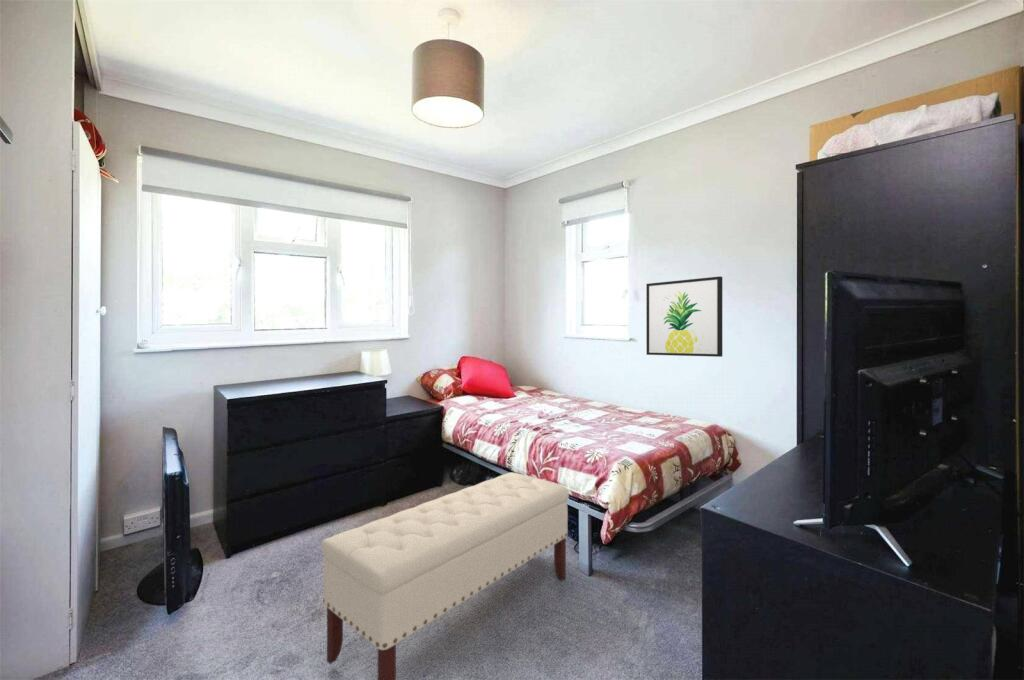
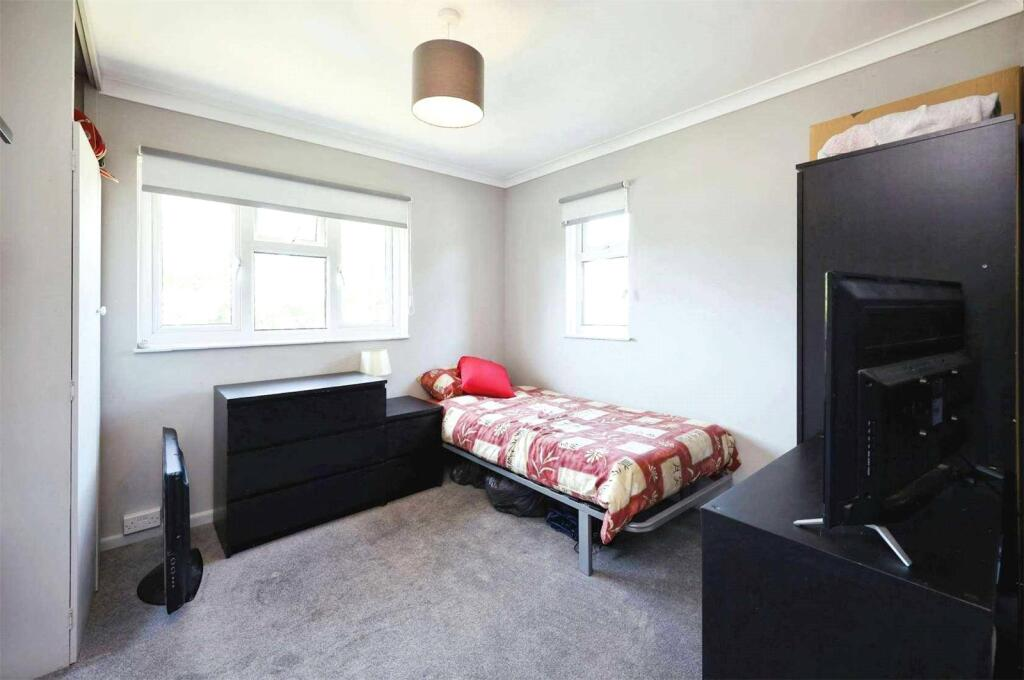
- bench (463, 560)
- wall art (682, 318)
